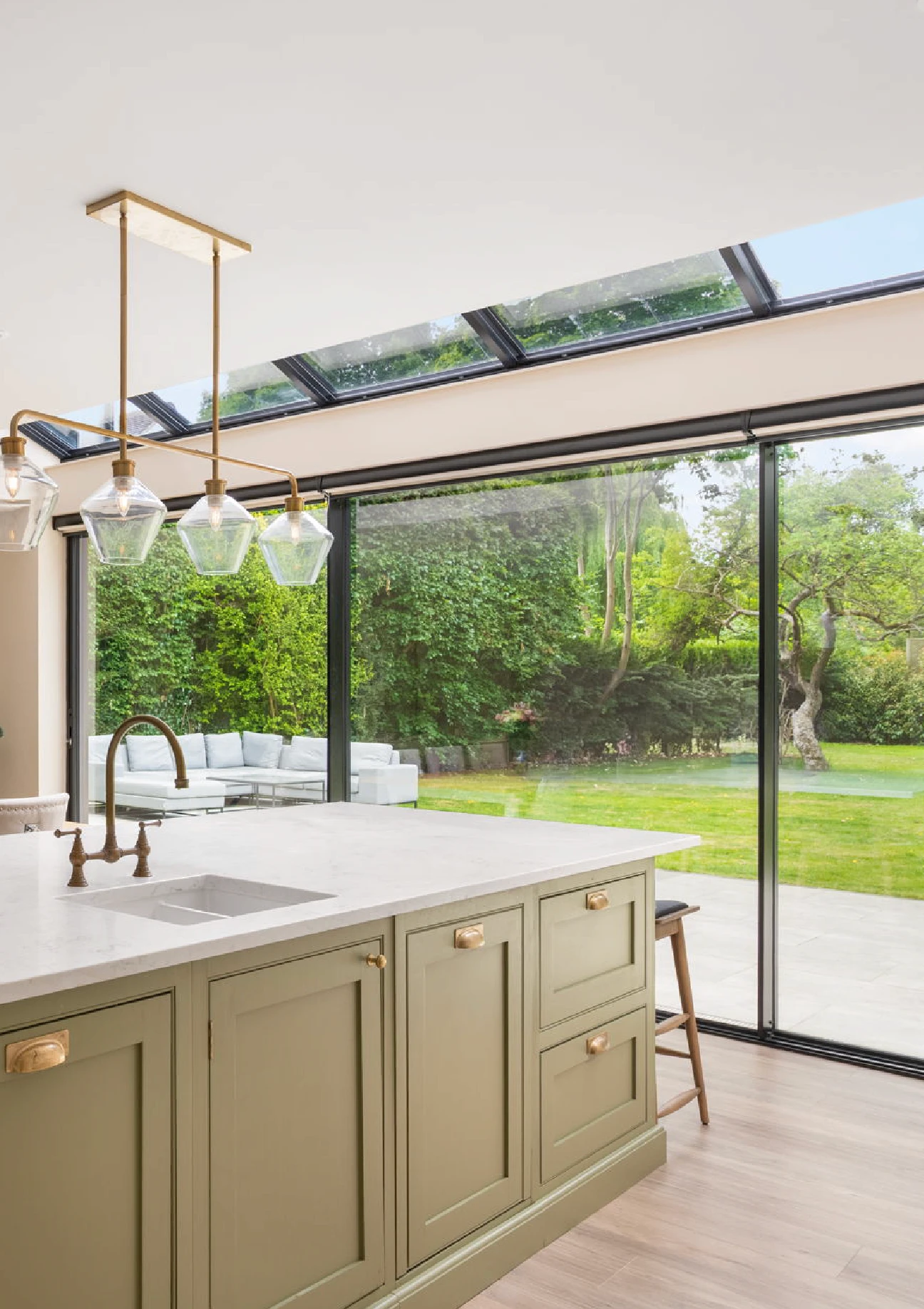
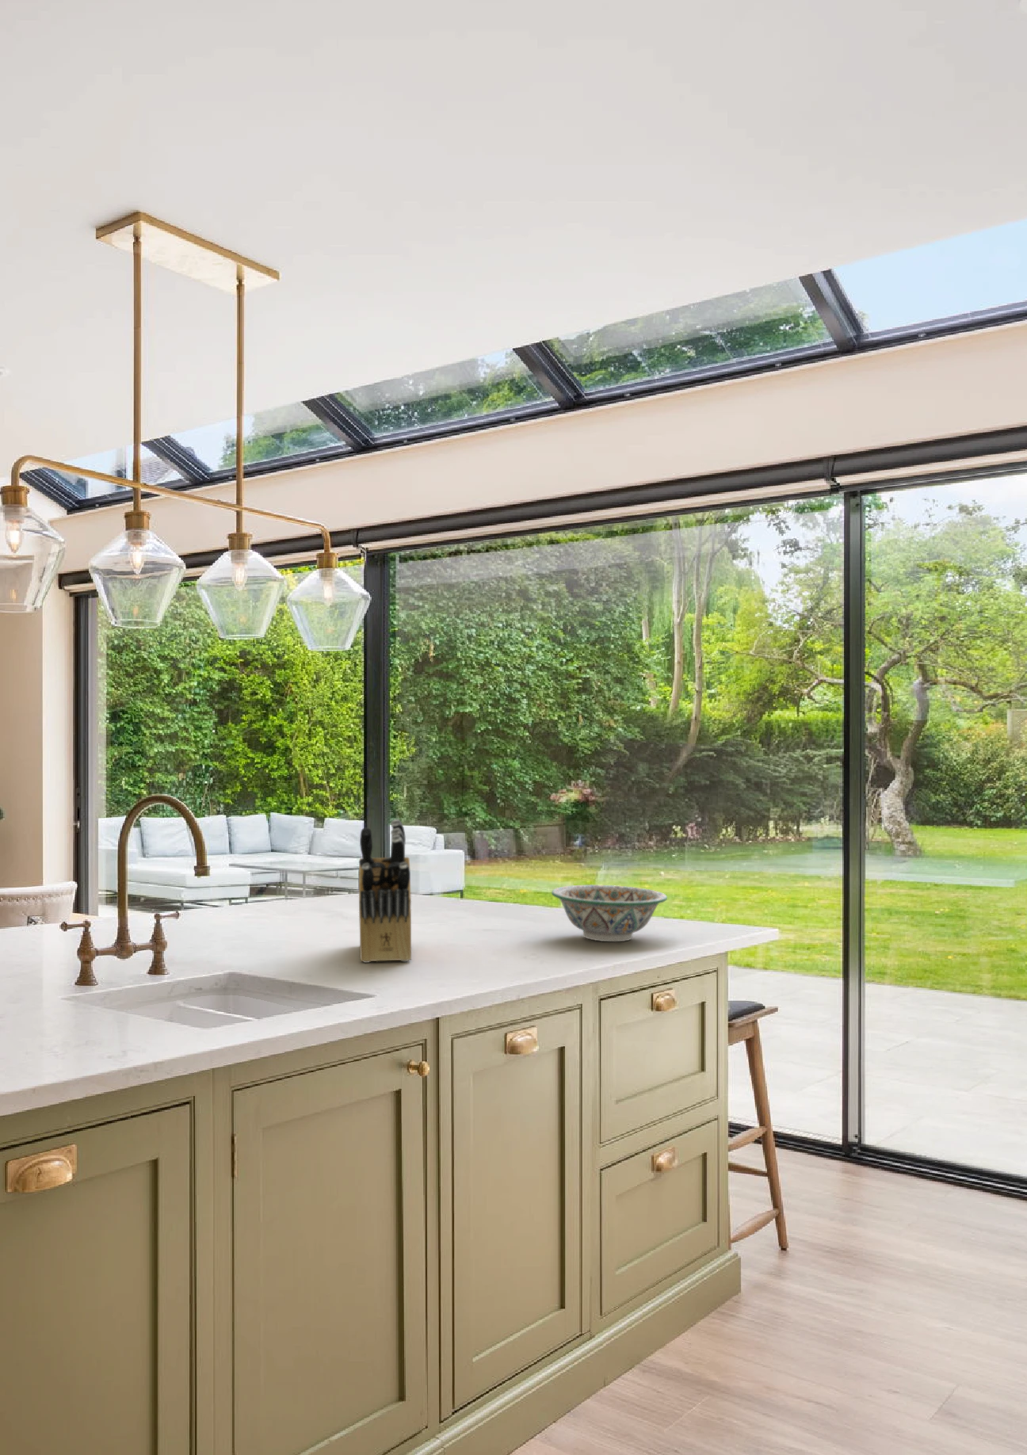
+ decorative bowl (609, 915)
+ knife block (385, 885)
